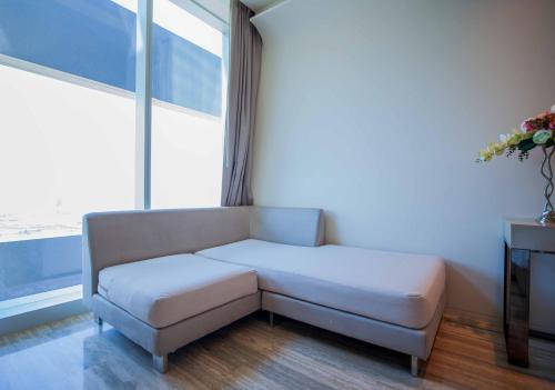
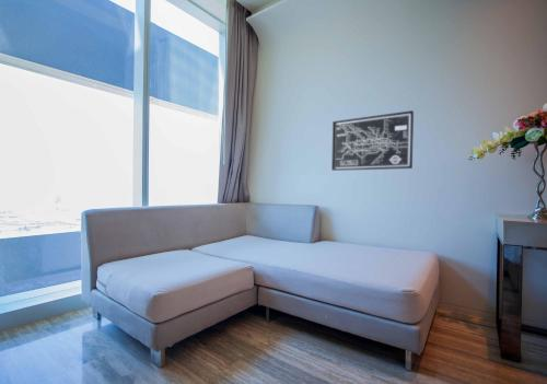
+ wall art (369, 142)
